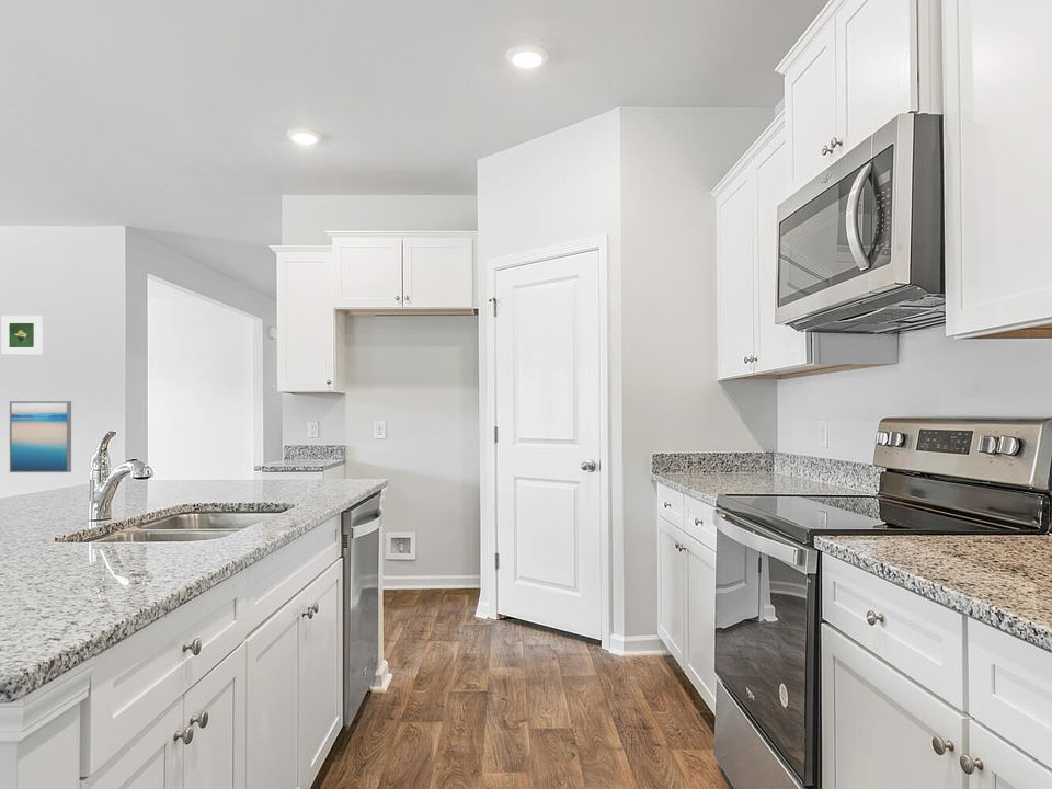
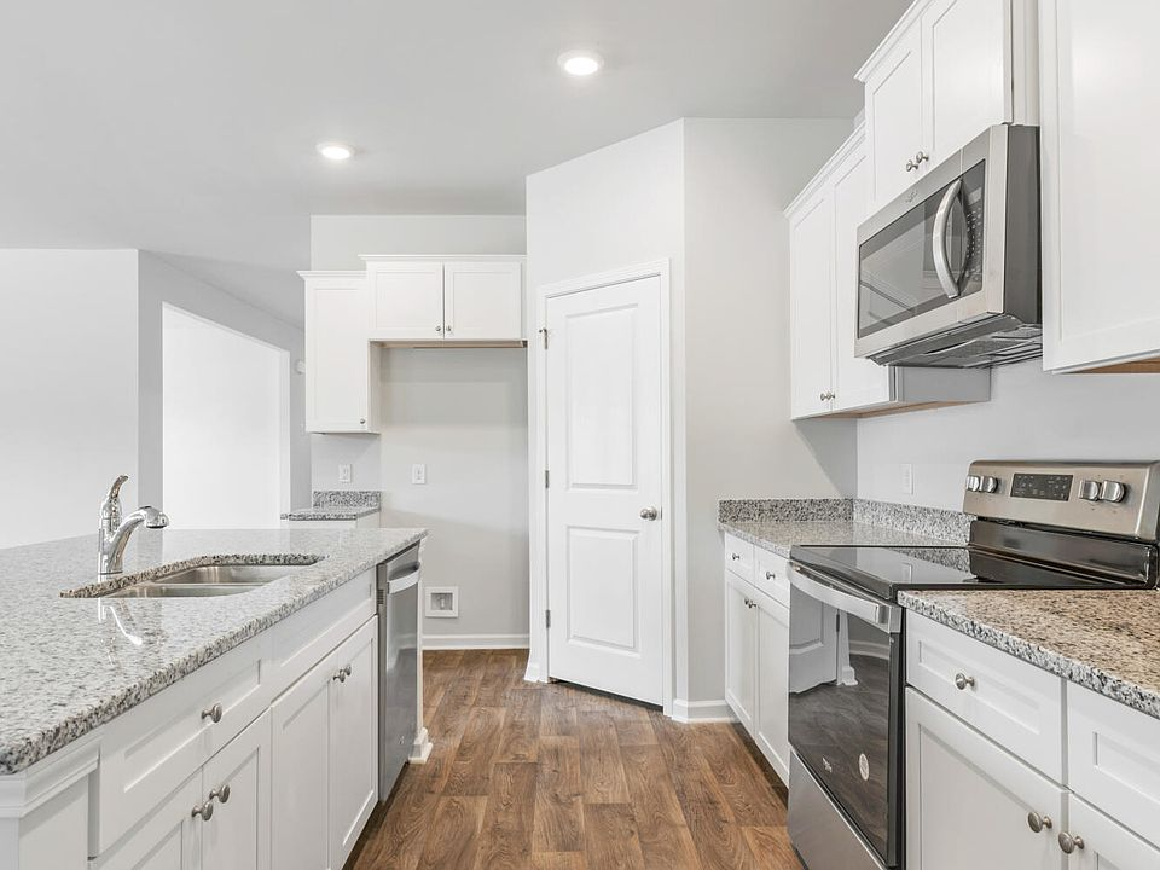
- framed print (22, 334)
- wall art (39, 436)
